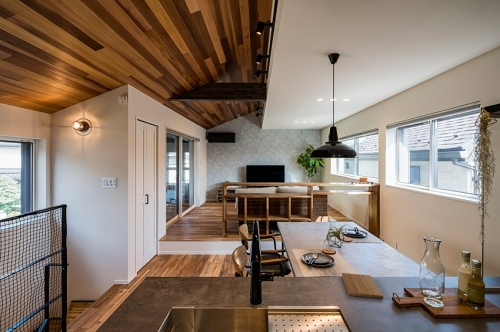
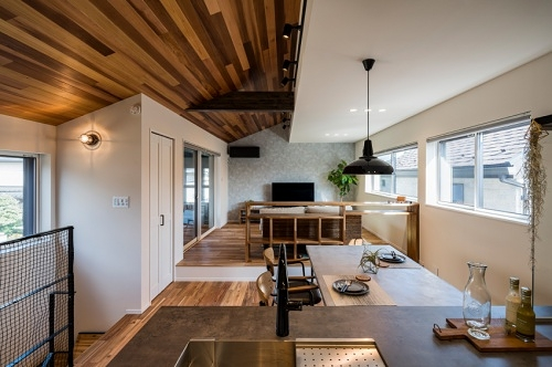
- cutting board (360, 284)
